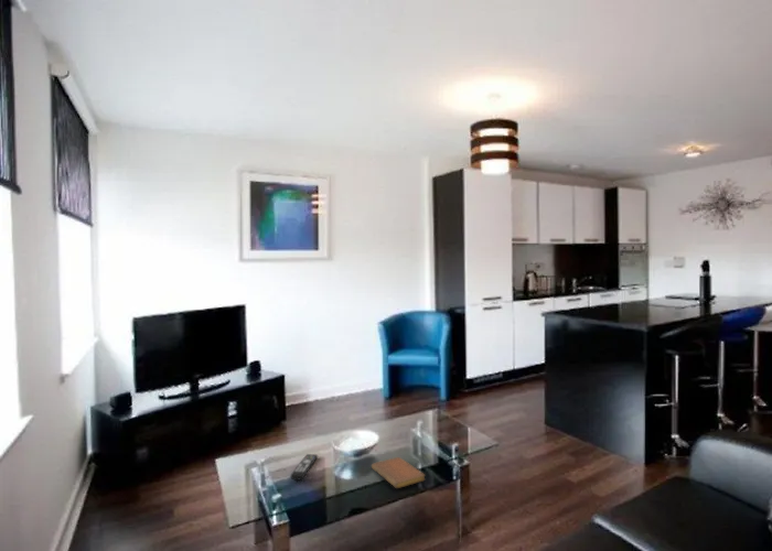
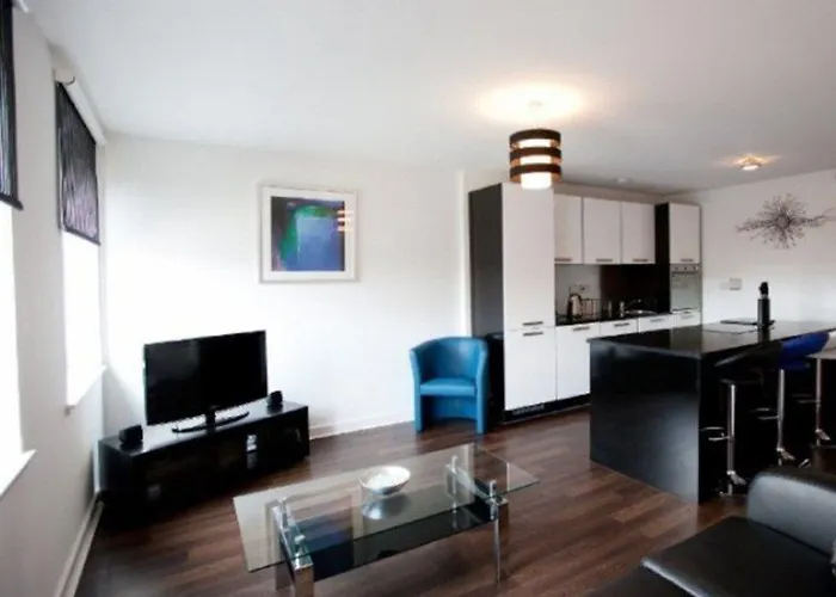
- notebook (397, 472)
- remote control (304, 466)
